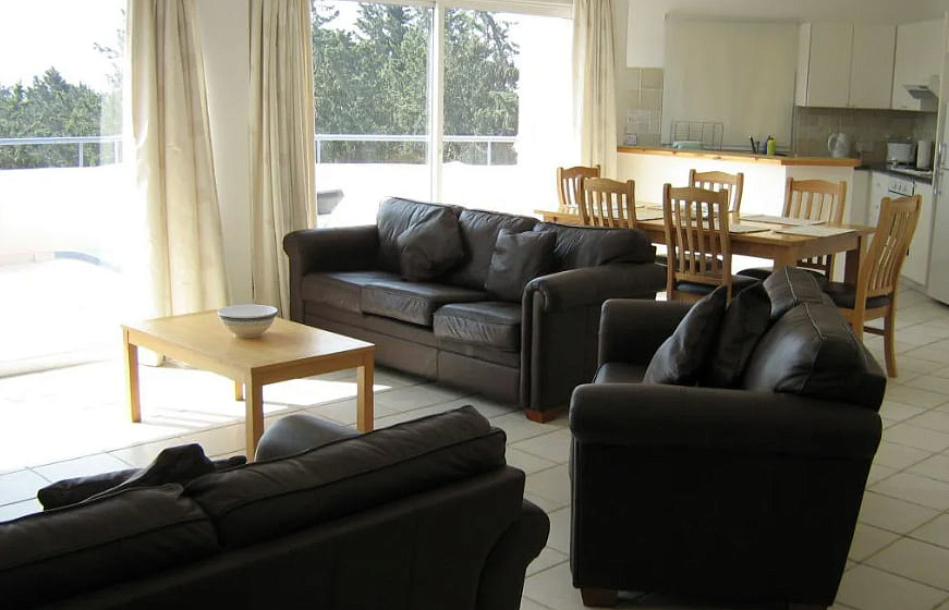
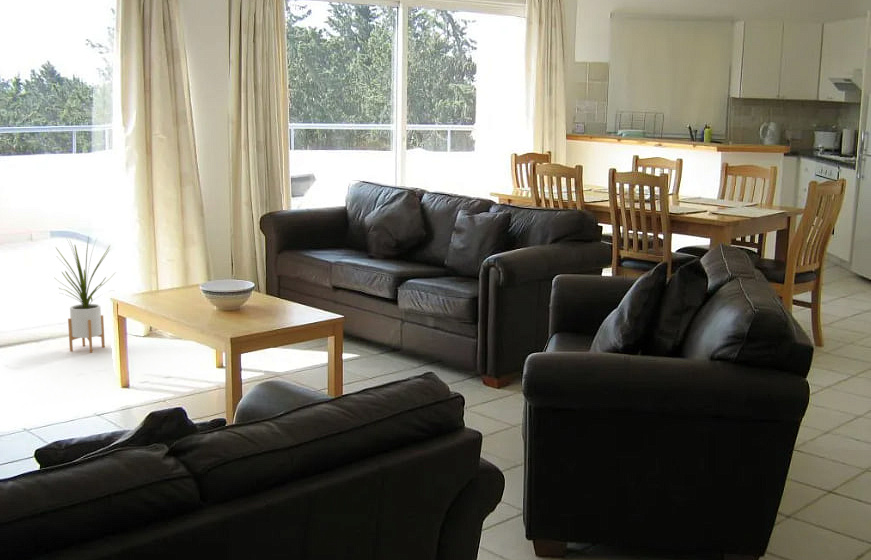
+ house plant (85, 293)
